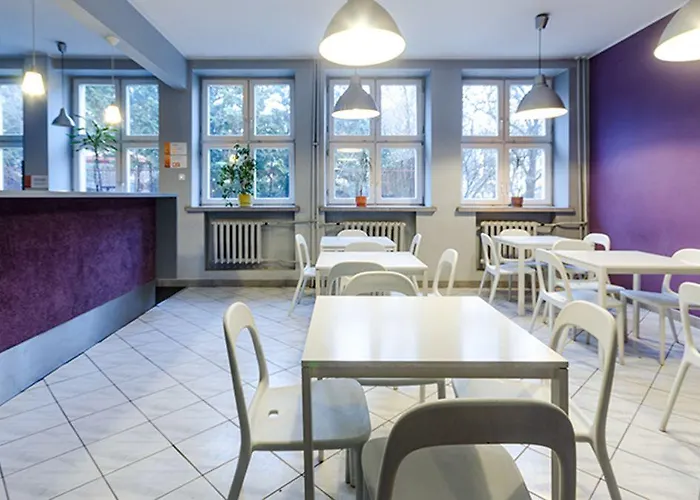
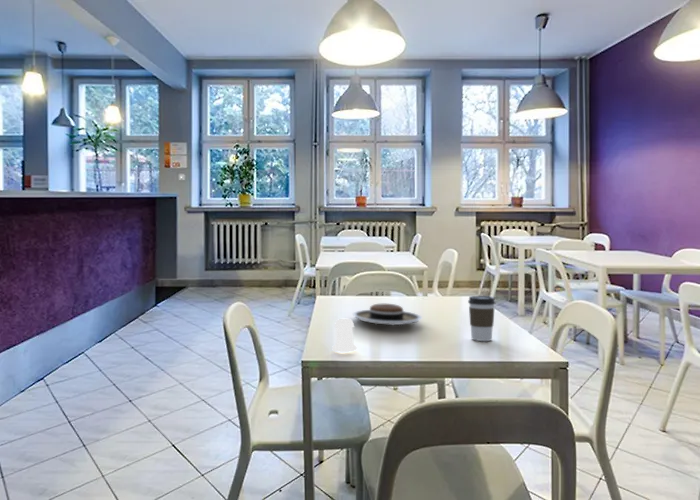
+ coffee cup (481, 318)
+ salt shaker (344, 333)
+ plate (386, 313)
